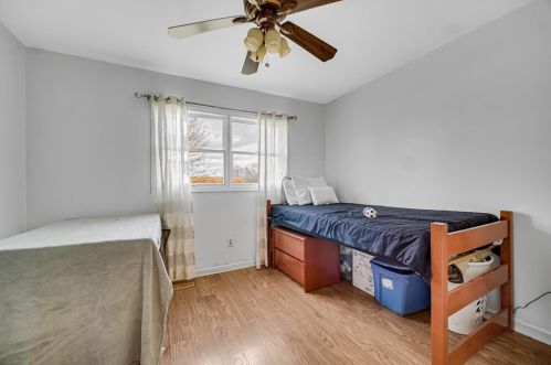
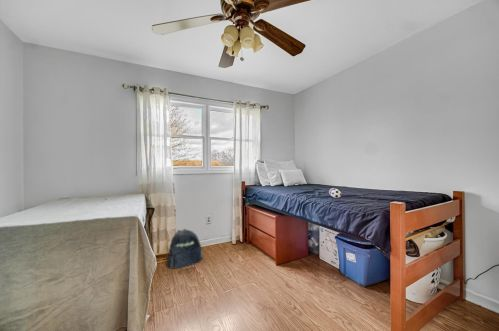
+ backpack (185, 245)
